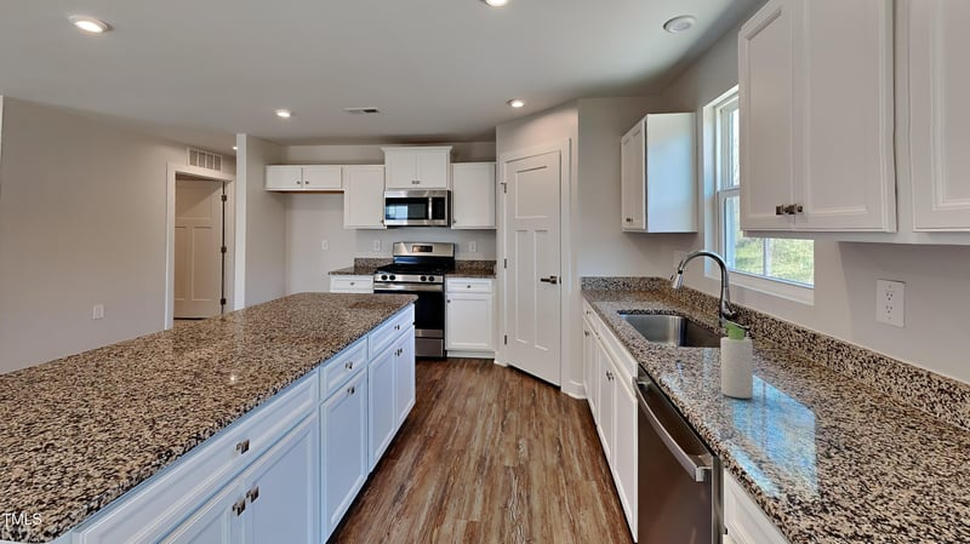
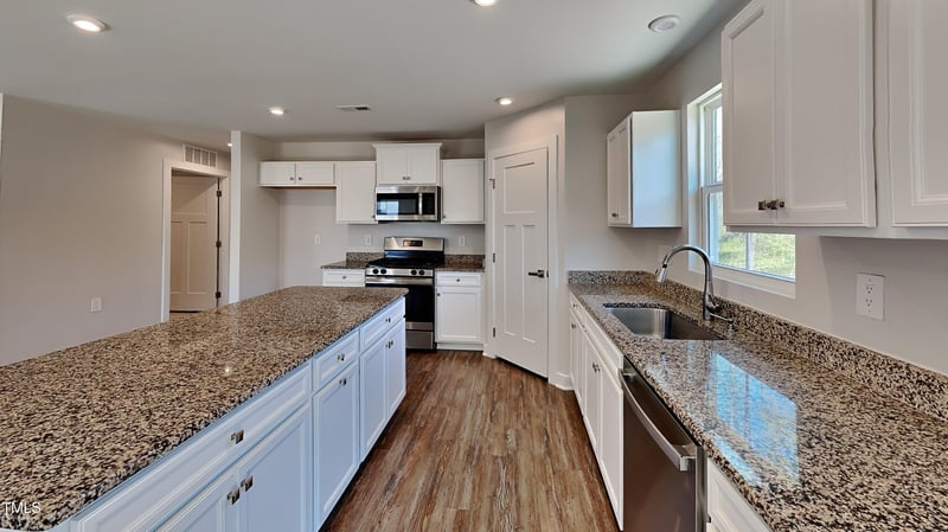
- bottle (734, 355)
